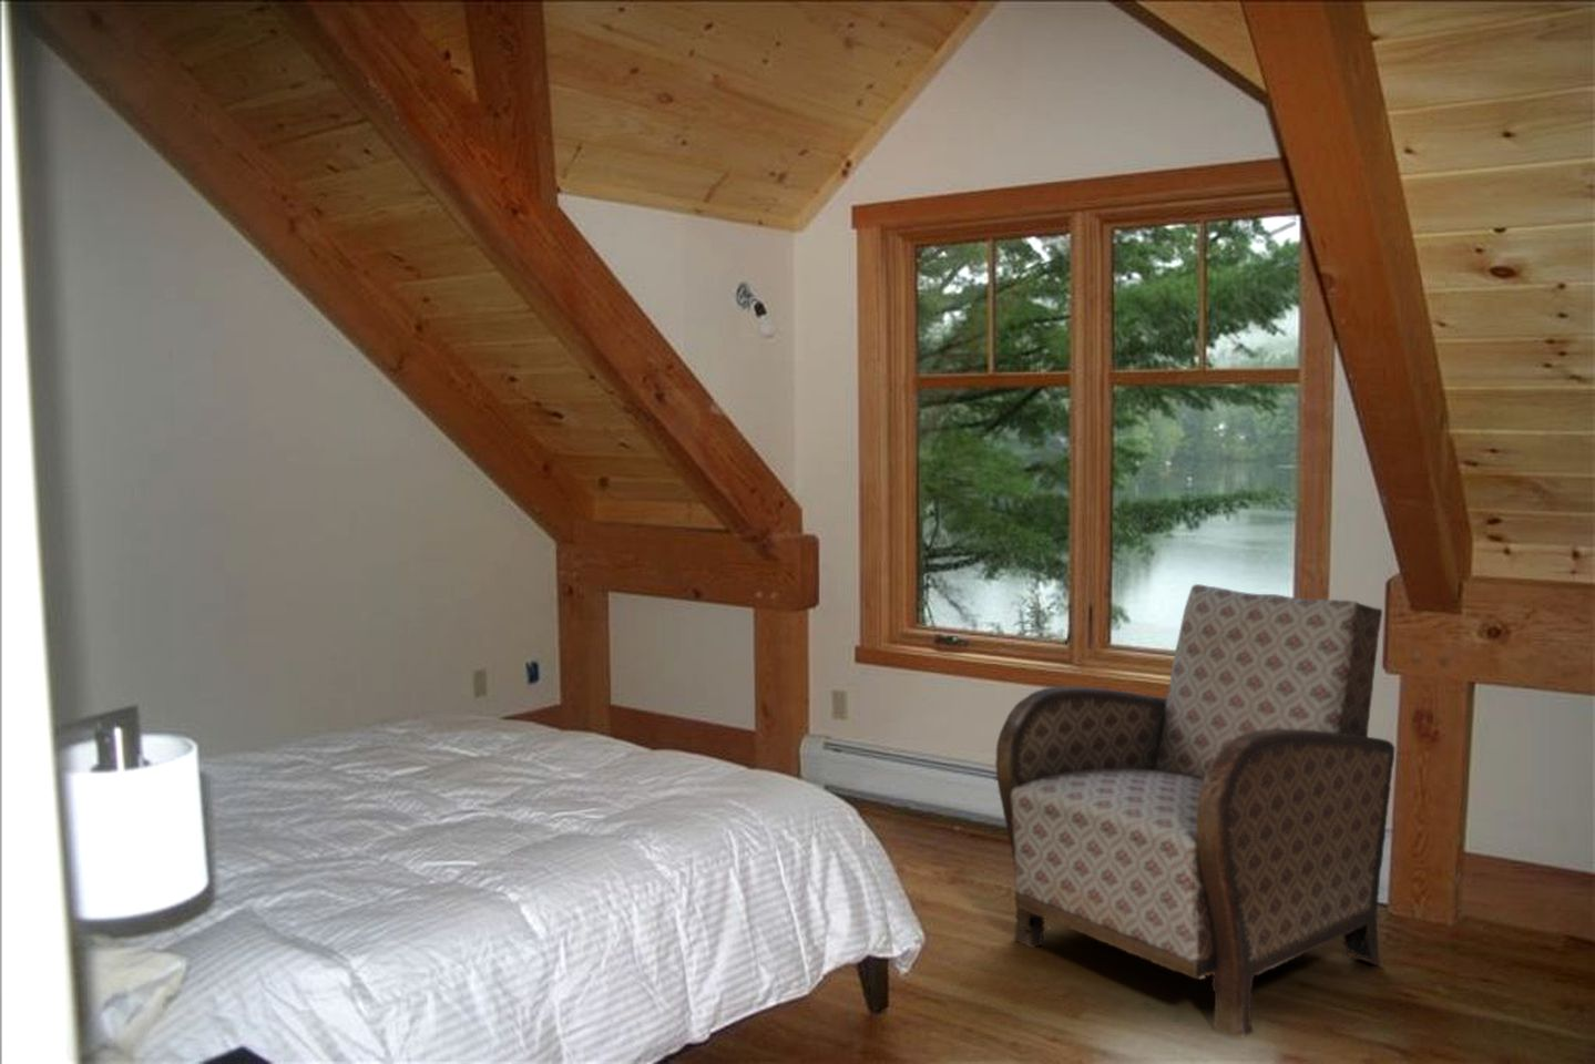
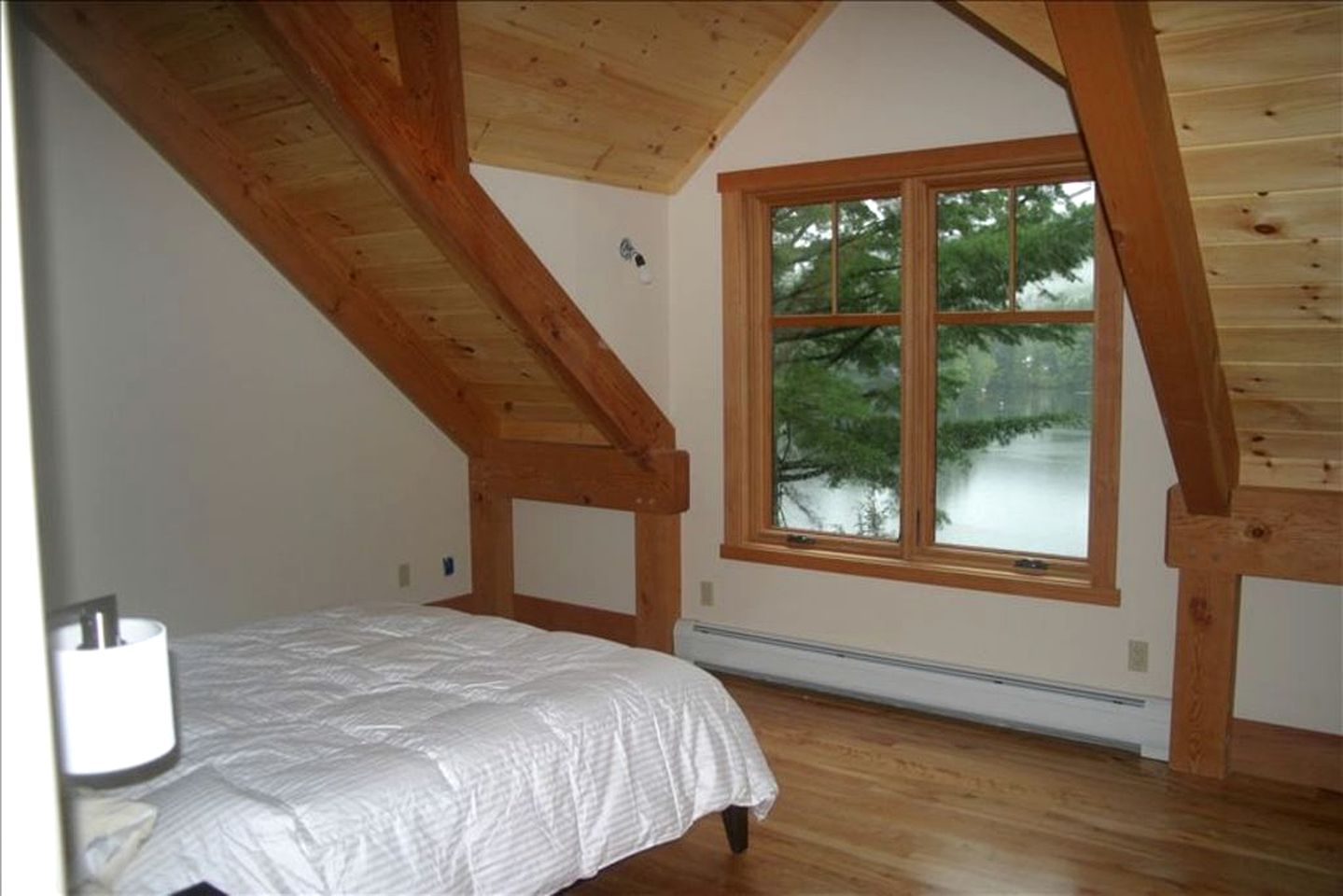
- armchair (1204, 780)
